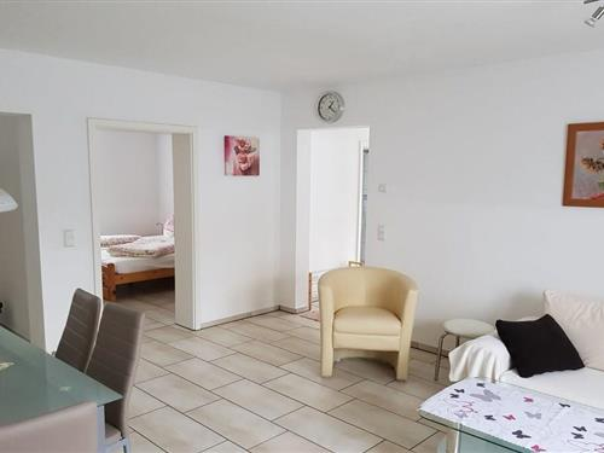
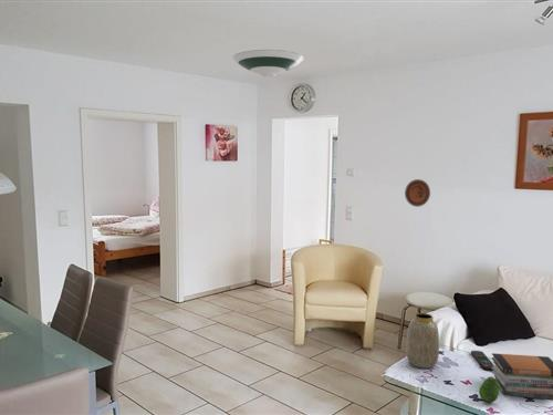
+ book stack (525, 375)
+ fruit (489, 390)
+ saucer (268, 66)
+ remote control (482, 360)
+ vase (422, 339)
+ decorative plate (417, 193)
